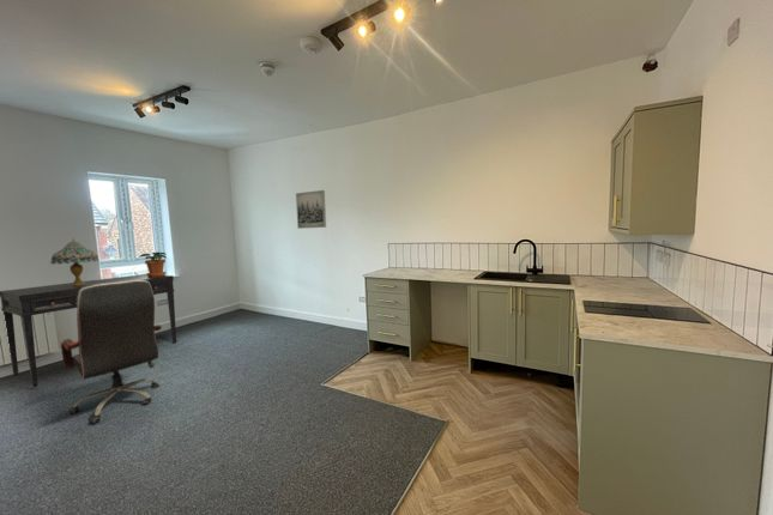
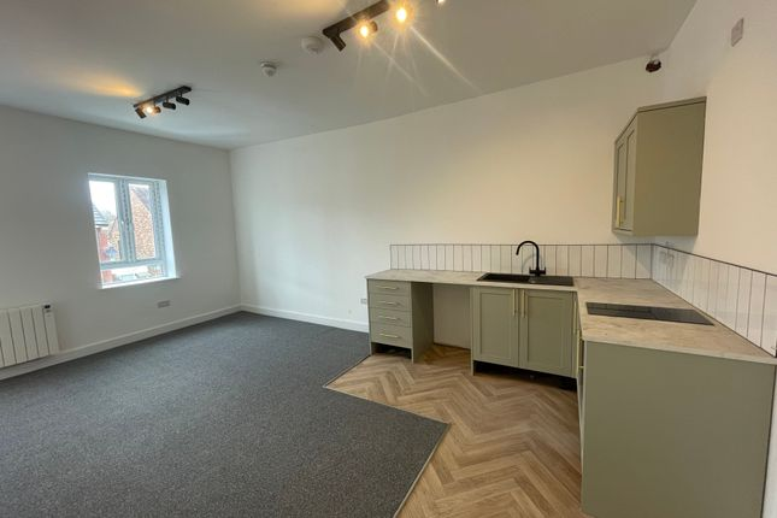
- table lamp (76, 261)
- wall art (310, 210)
- desk (77, 307)
- potted plant (155, 263)
- office chair (114, 343)
